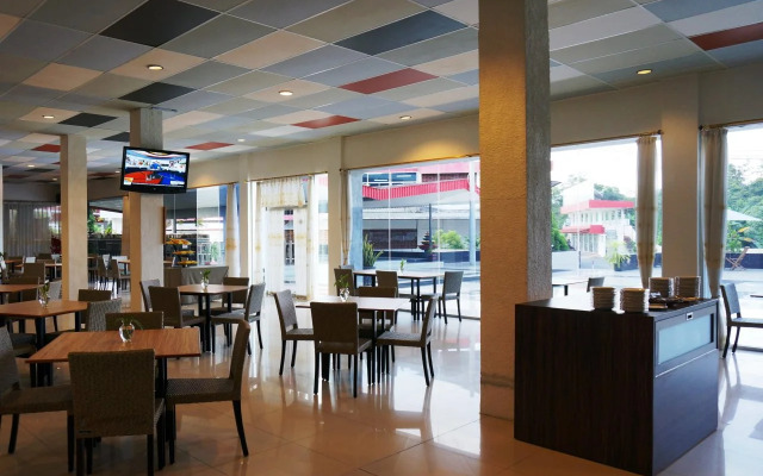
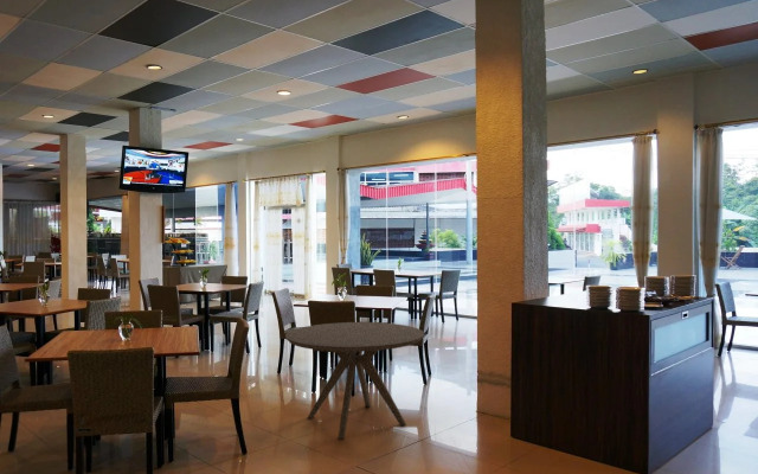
+ dining table (353, 377)
